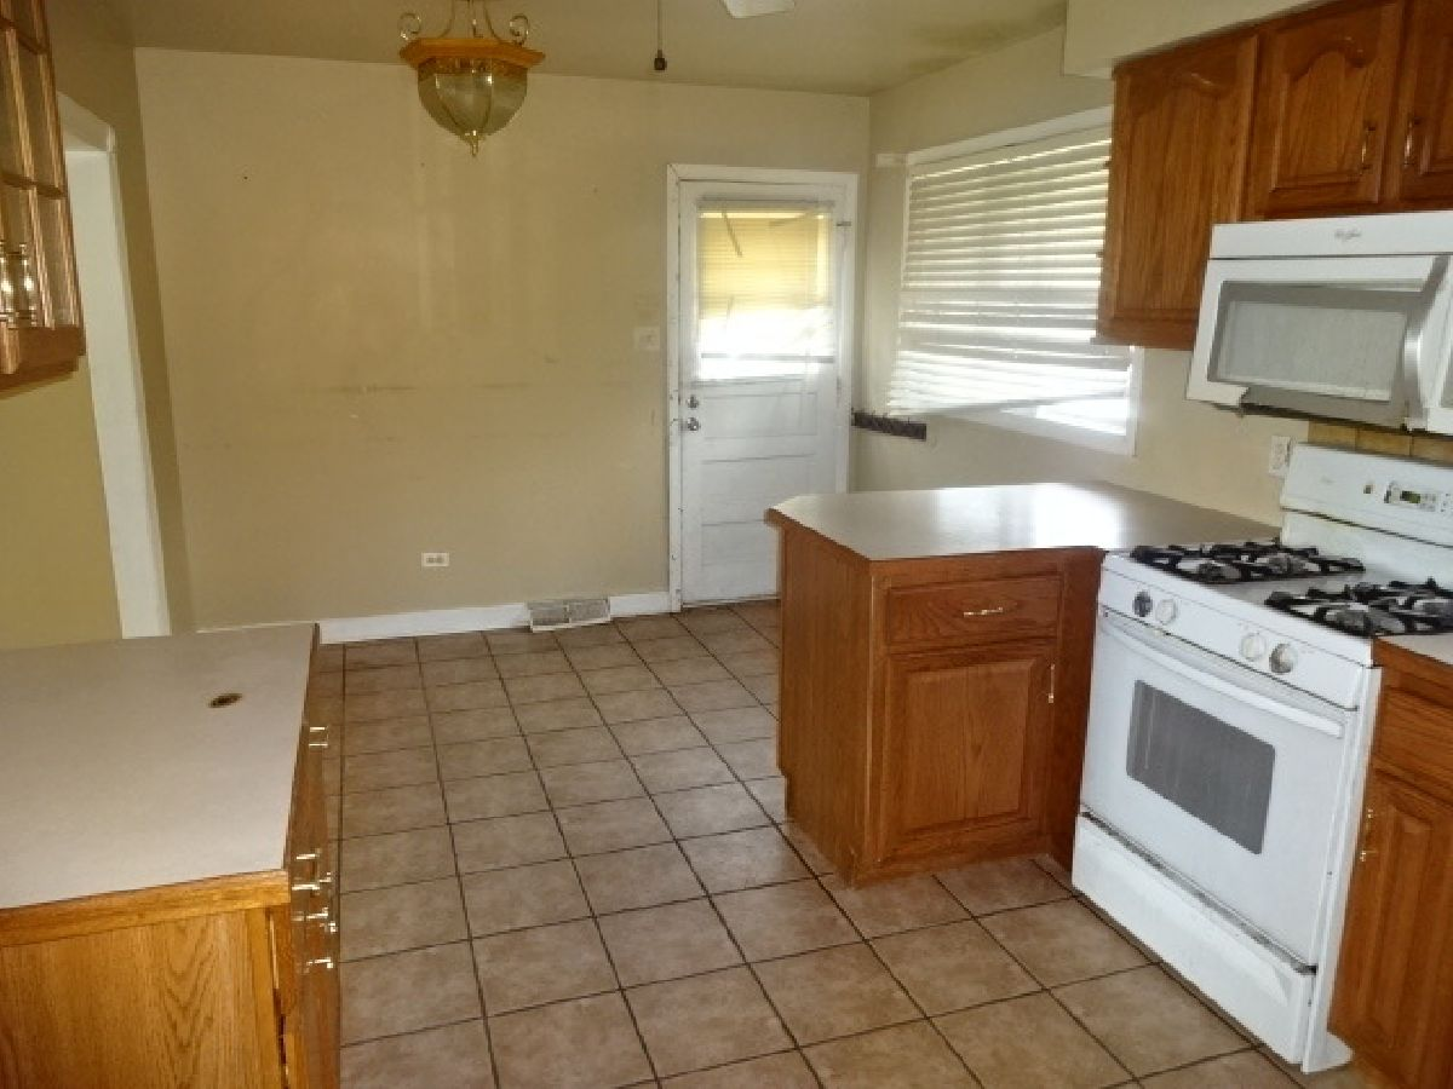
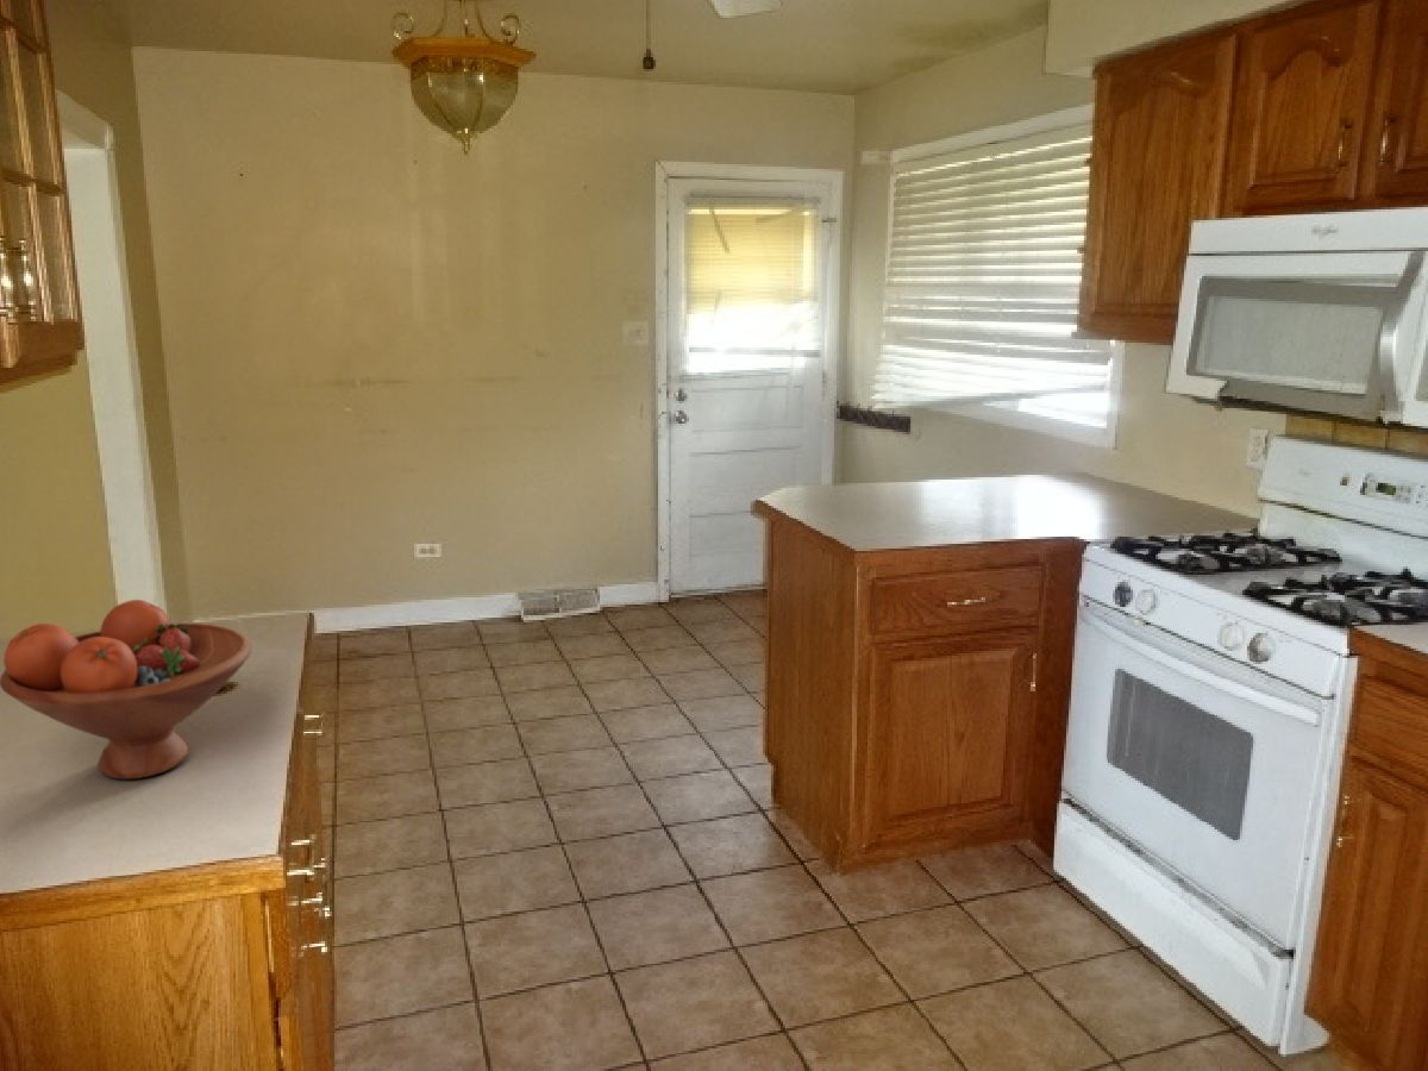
+ fruit bowl (134, 689)
